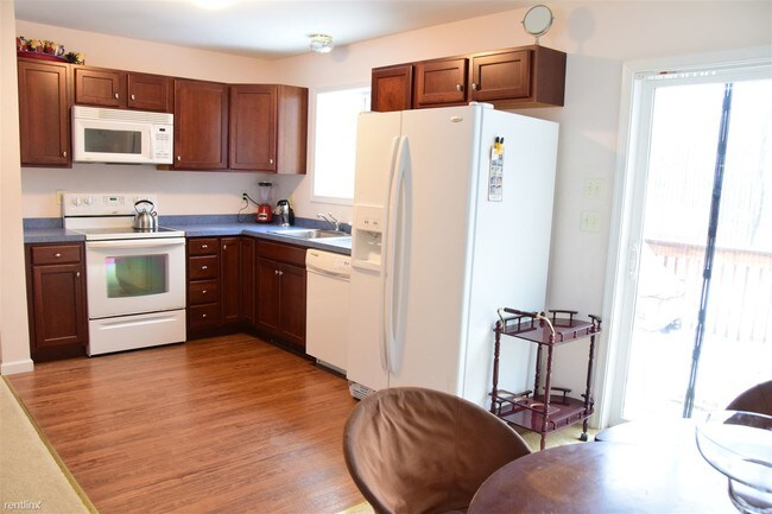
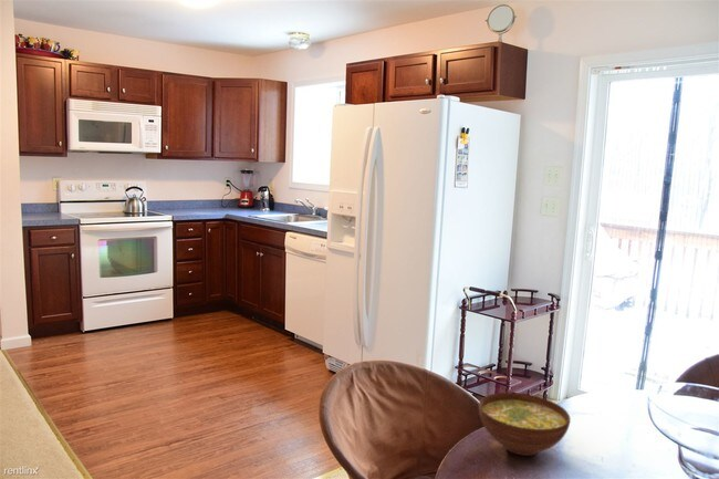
+ bowl (522, 428)
